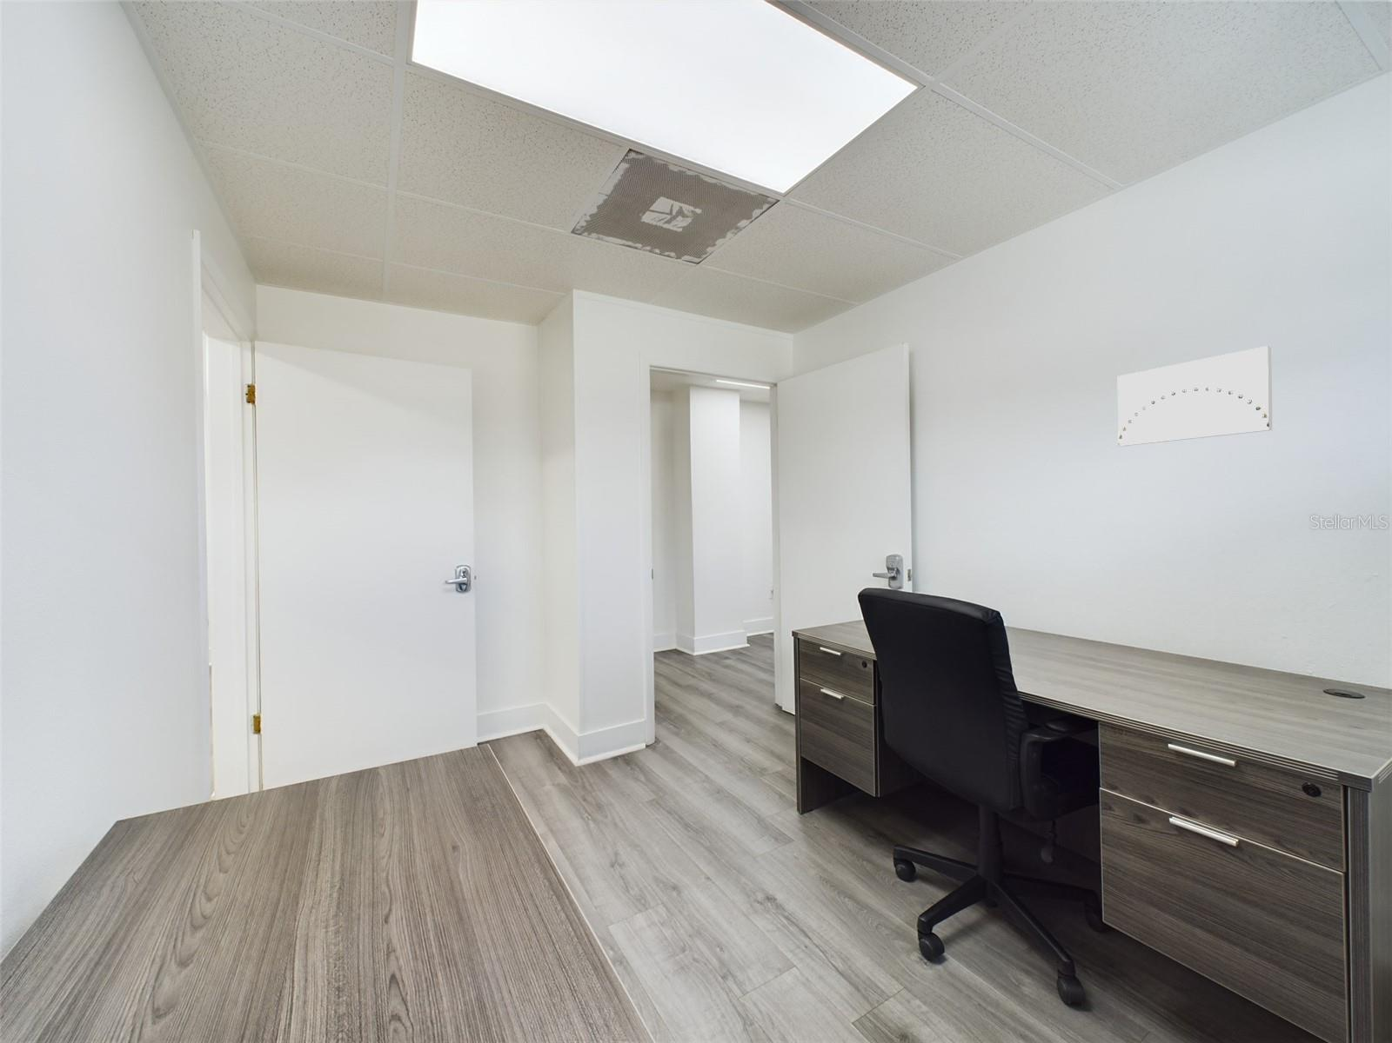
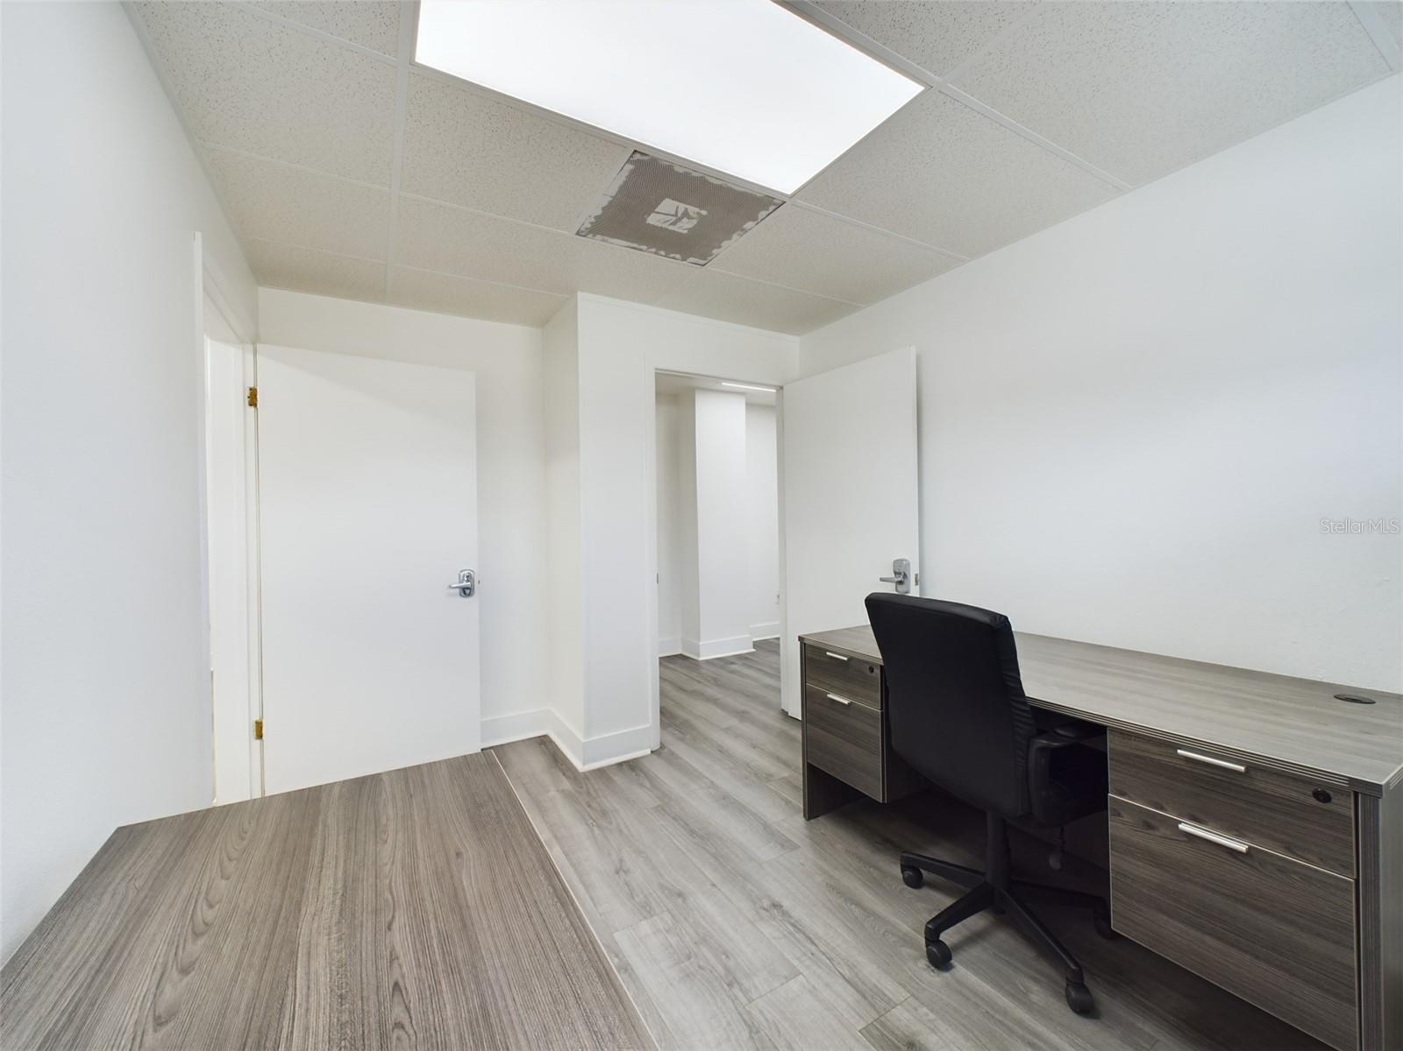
- wall art (1187, 401)
